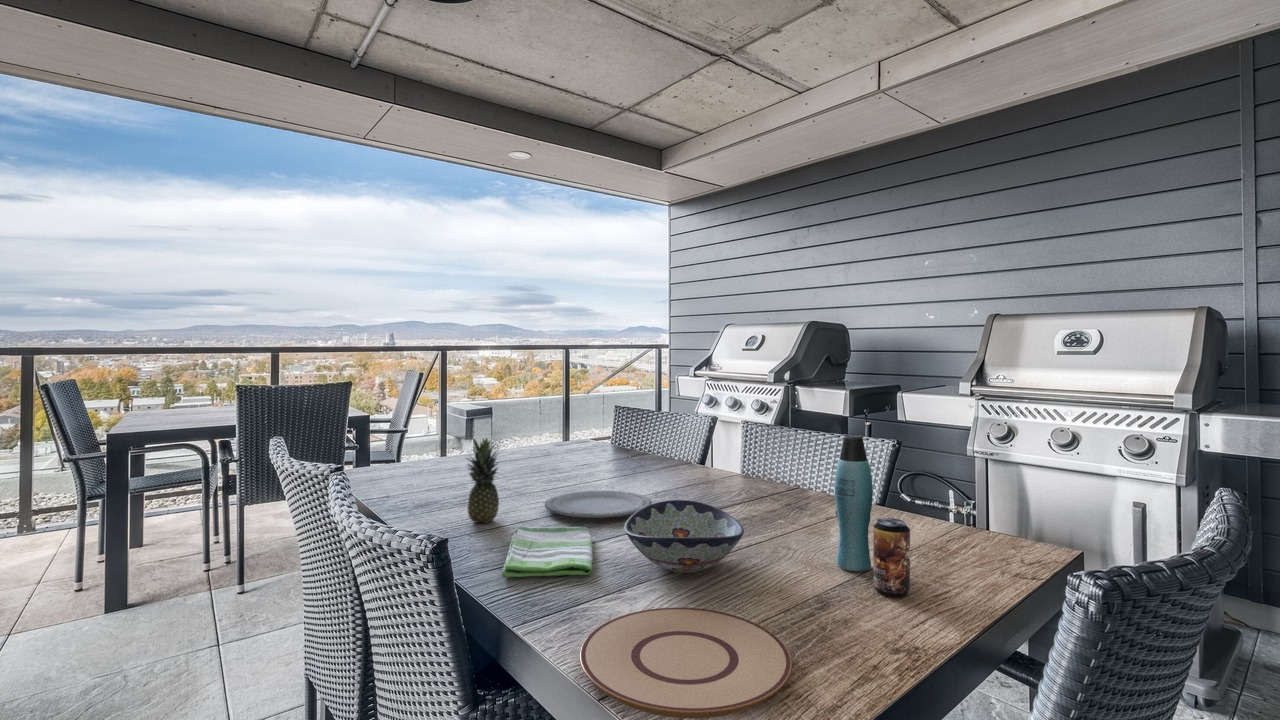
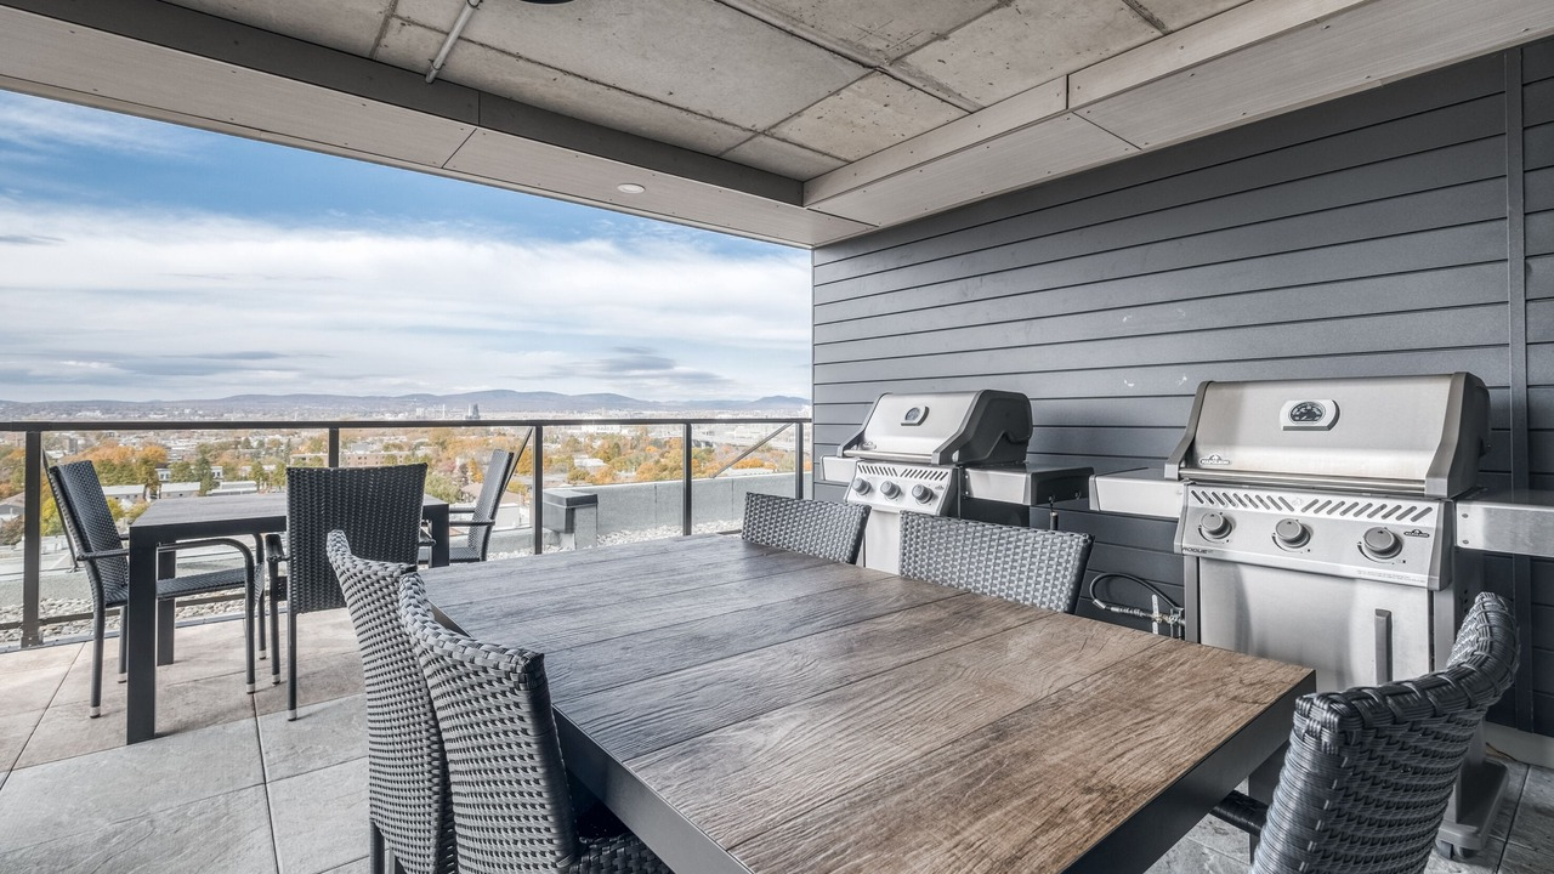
- beverage can (891, 556)
- fruit (484, 480)
- bottle (853, 501)
- decorative bowl (683, 540)
- plate (598, 504)
- dish towel (550, 548)
- plate (684, 656)
